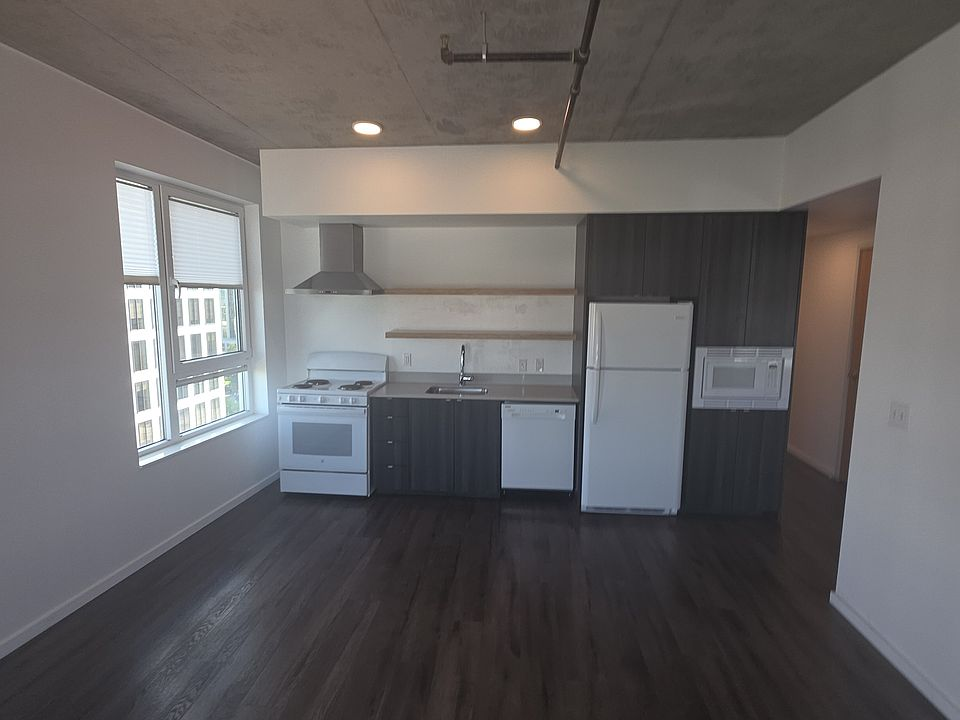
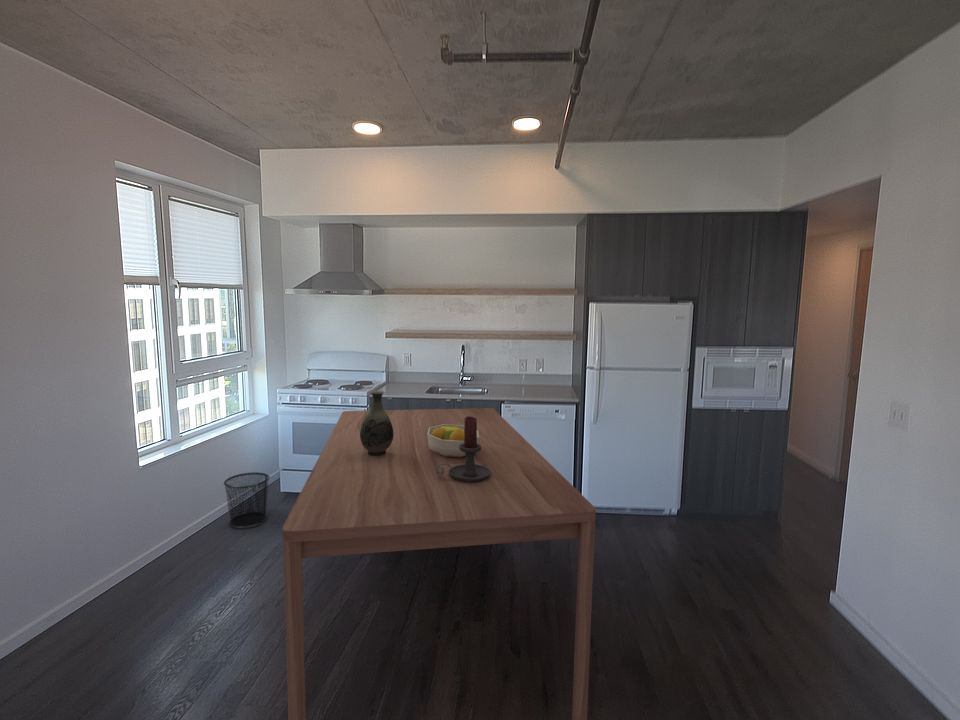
+ candle holder (463, 446)
+ vase (376, 422)
+ fruit bowl (453, 436)
+ waste bin (247, 499)
+ dining table (428, 529)
